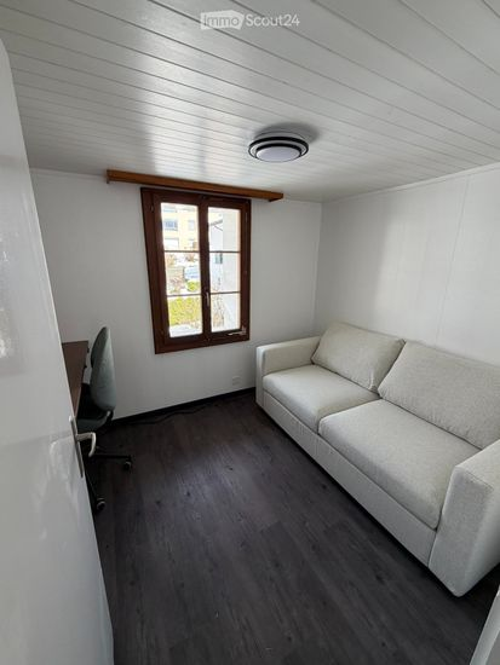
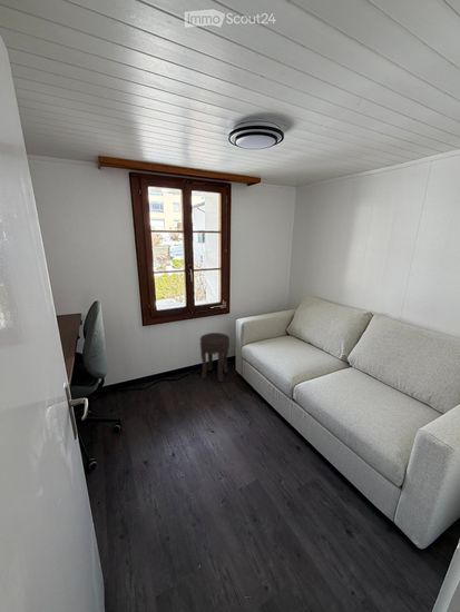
+ side table (212, 356)
